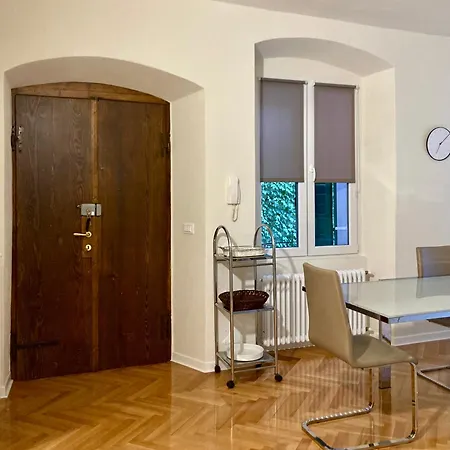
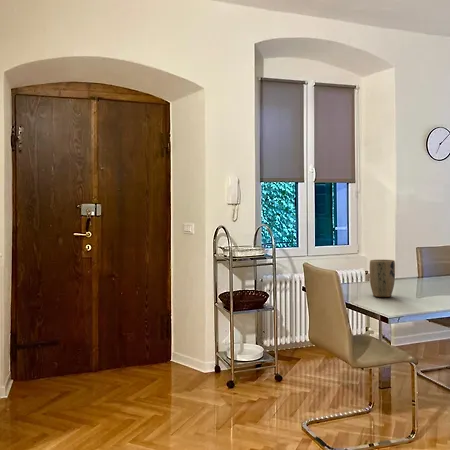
+ plant pot (382, 278)
